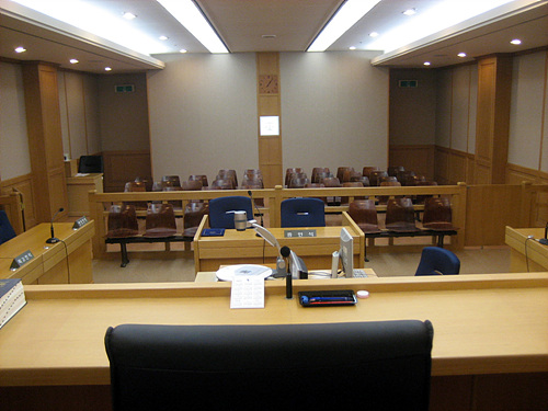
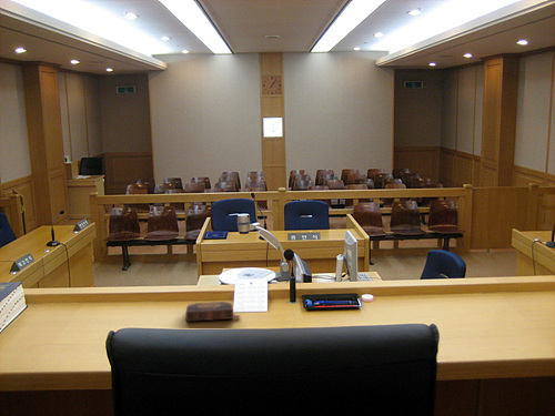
+ book (213, 311)
